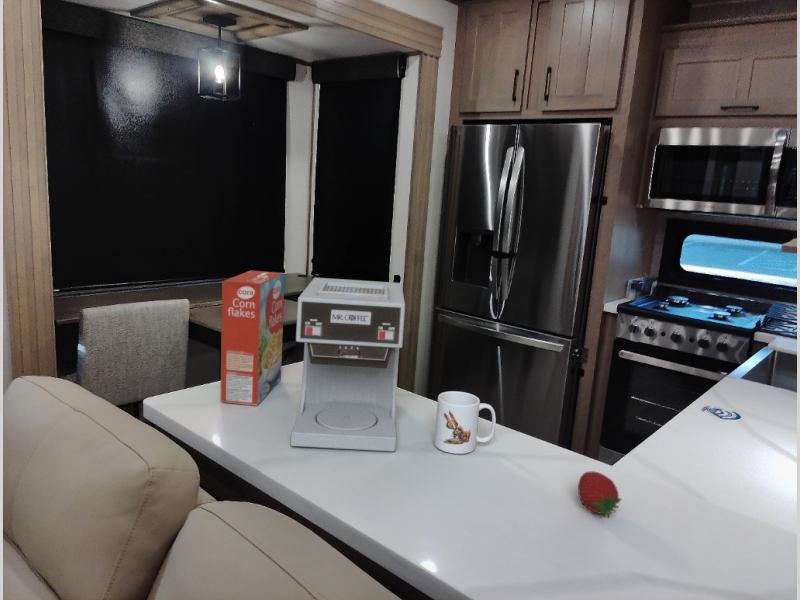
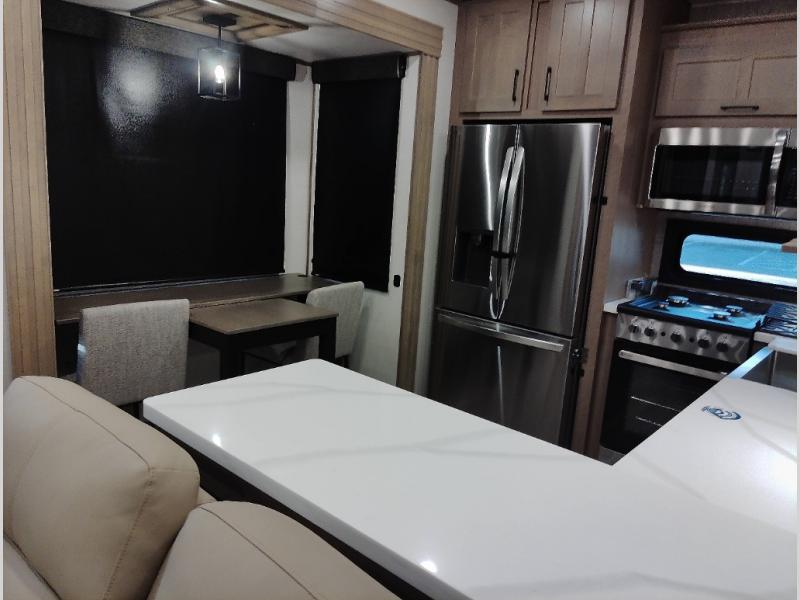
- coffee maker (351, 355)
- fruit (597, 491)
- cereal box (253, 334)
- mug (465, 422)
